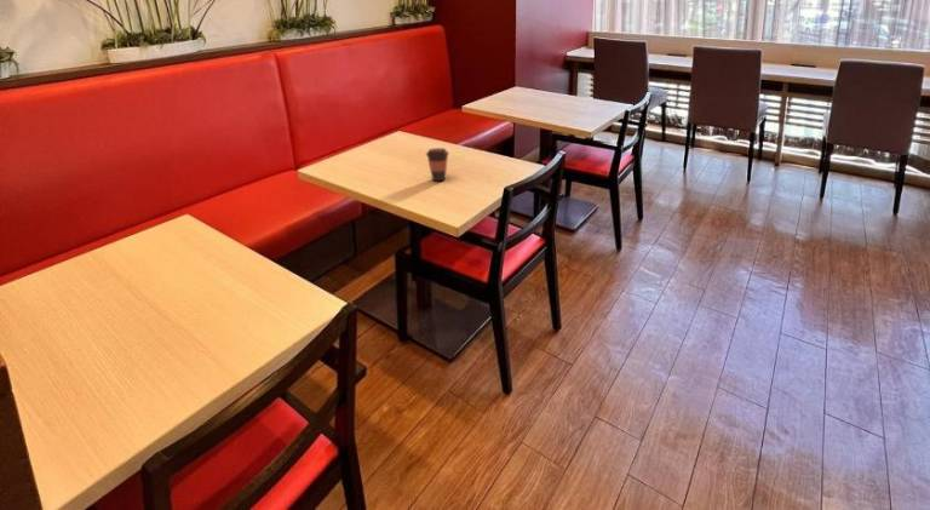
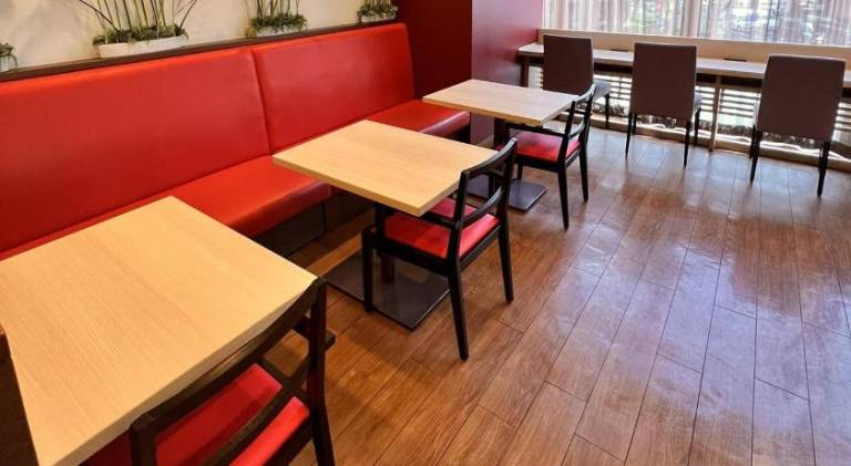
- coffee cup (437, 164)
